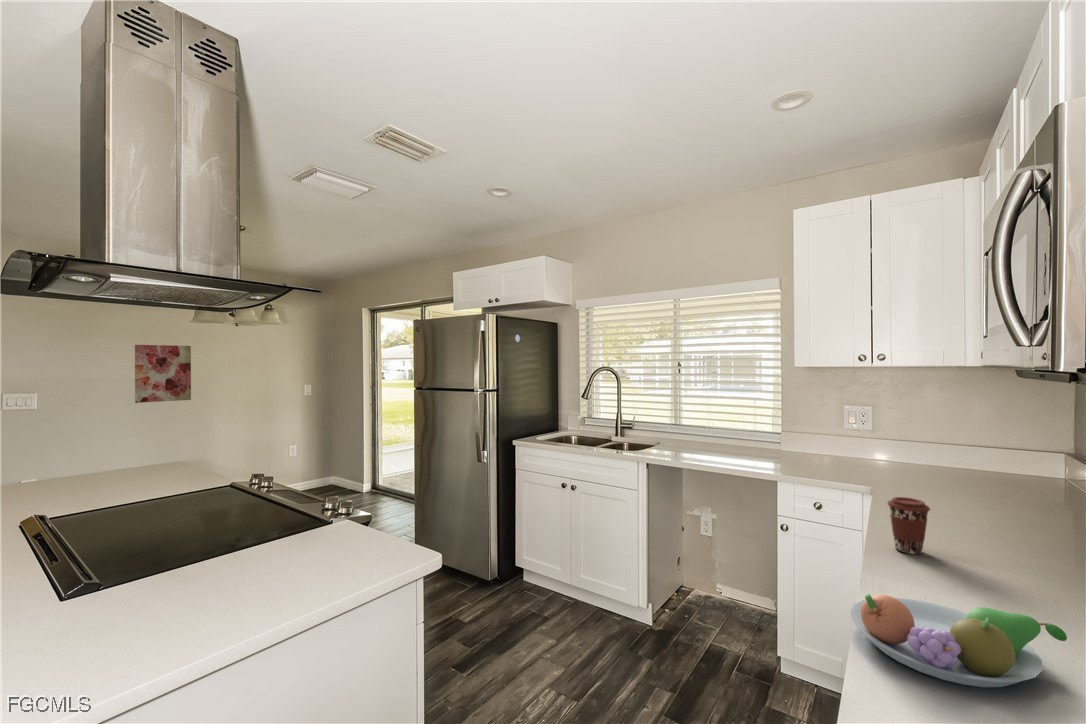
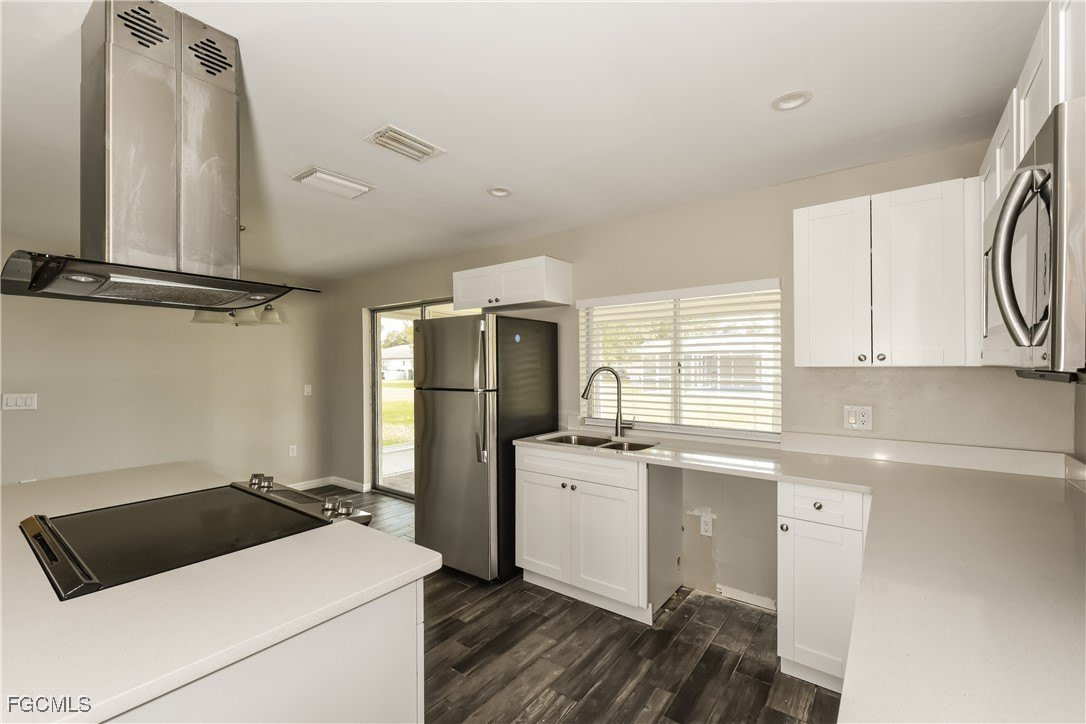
- wall art (163, 373)
- coffee cup (908, 525)
- fruit bowl (945, 621)
